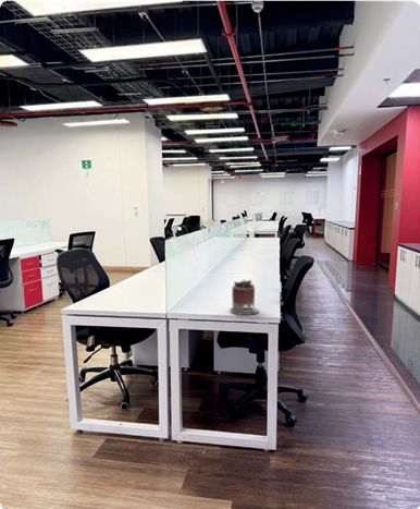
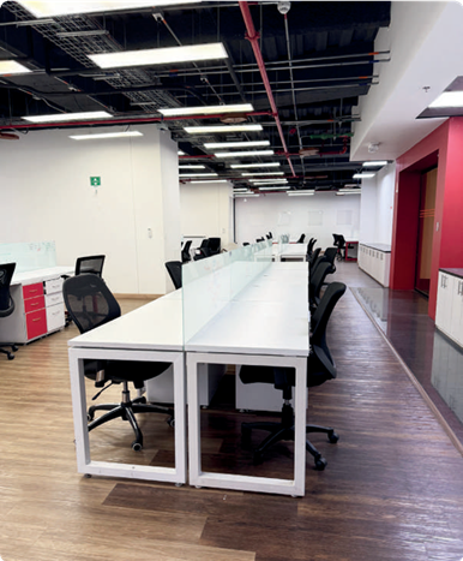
- succulent planter (244, 294)
